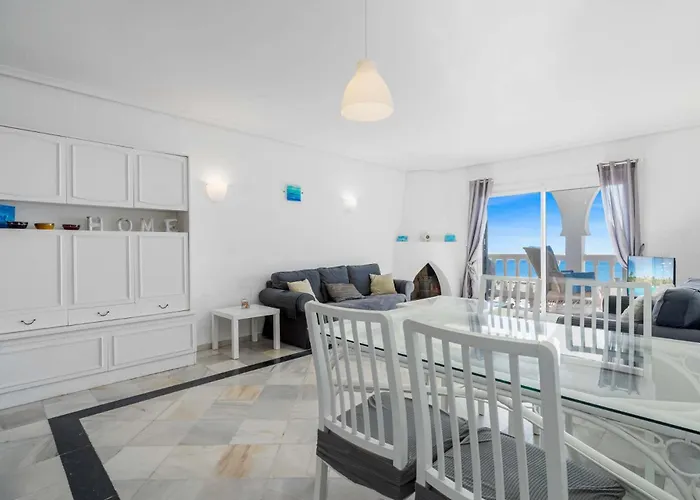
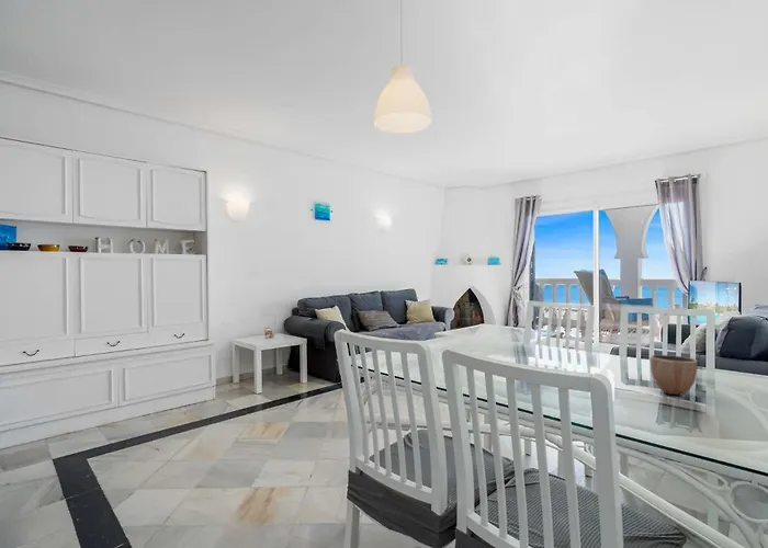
+ decorative bowl (673, 375)
